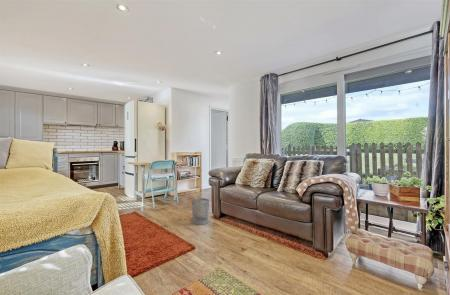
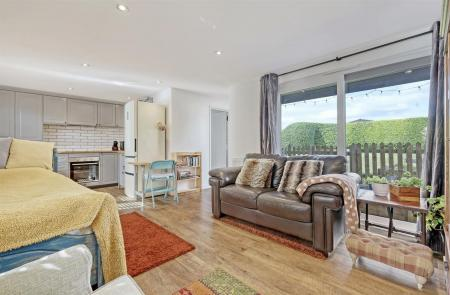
- wastebasket (200, 211)
